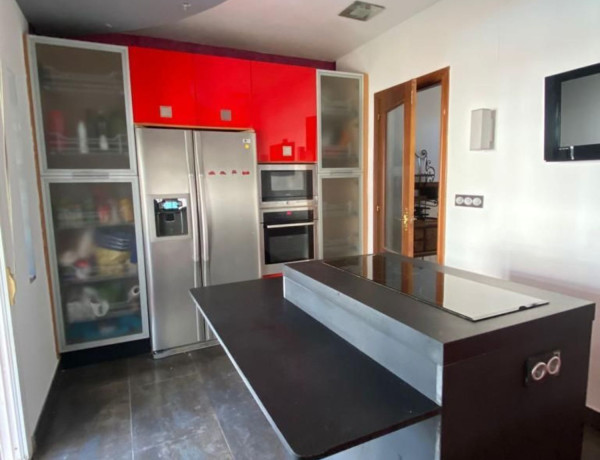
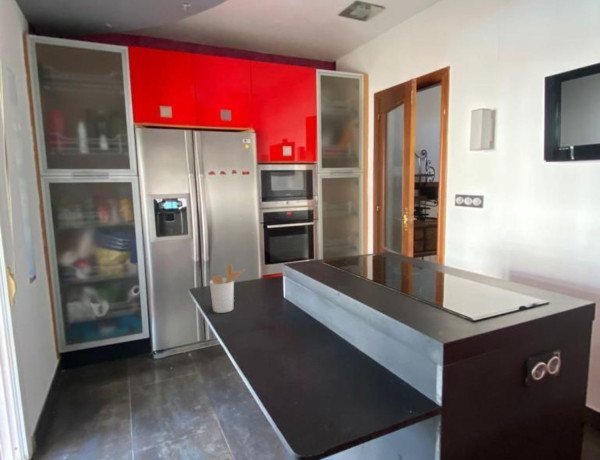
+ utensil holder (227, 288)
